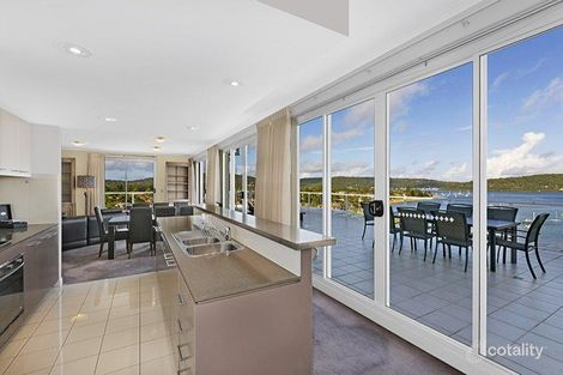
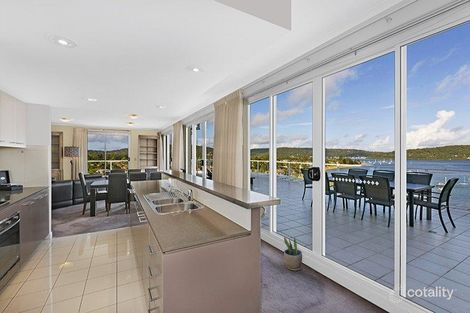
+ potted plant (293, 251)
